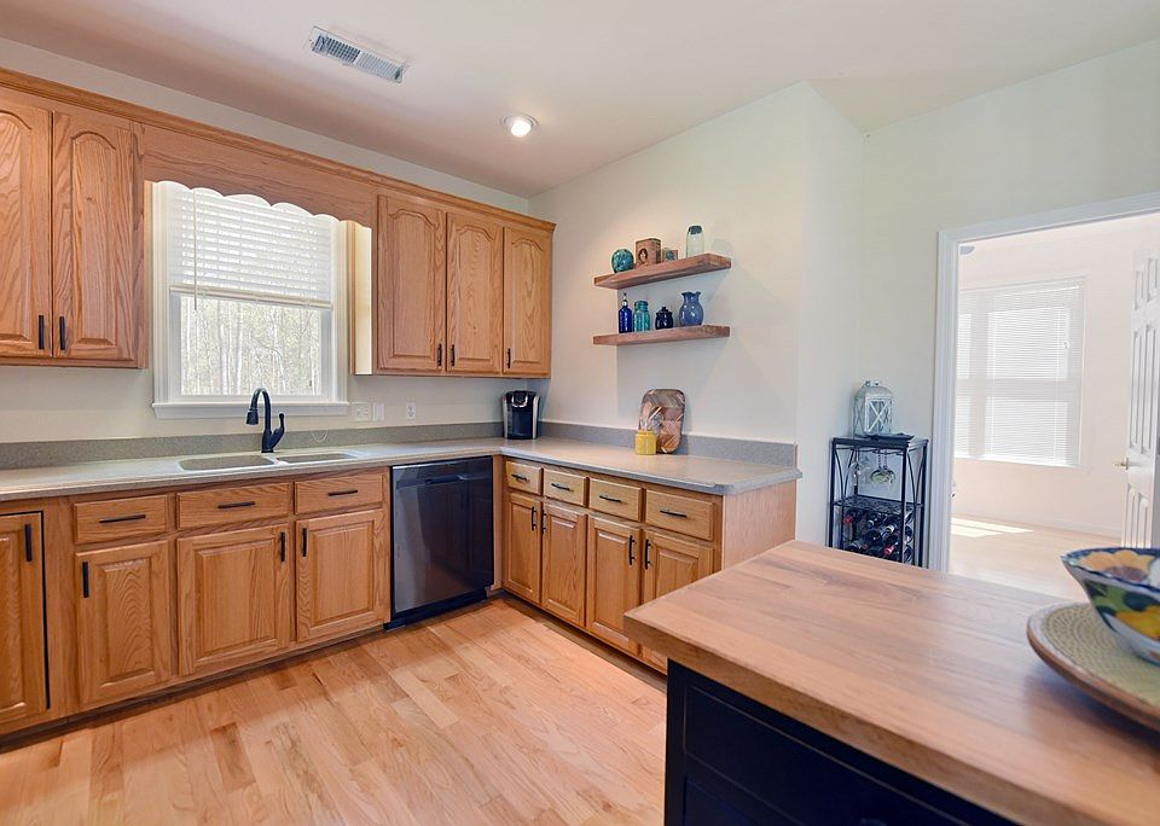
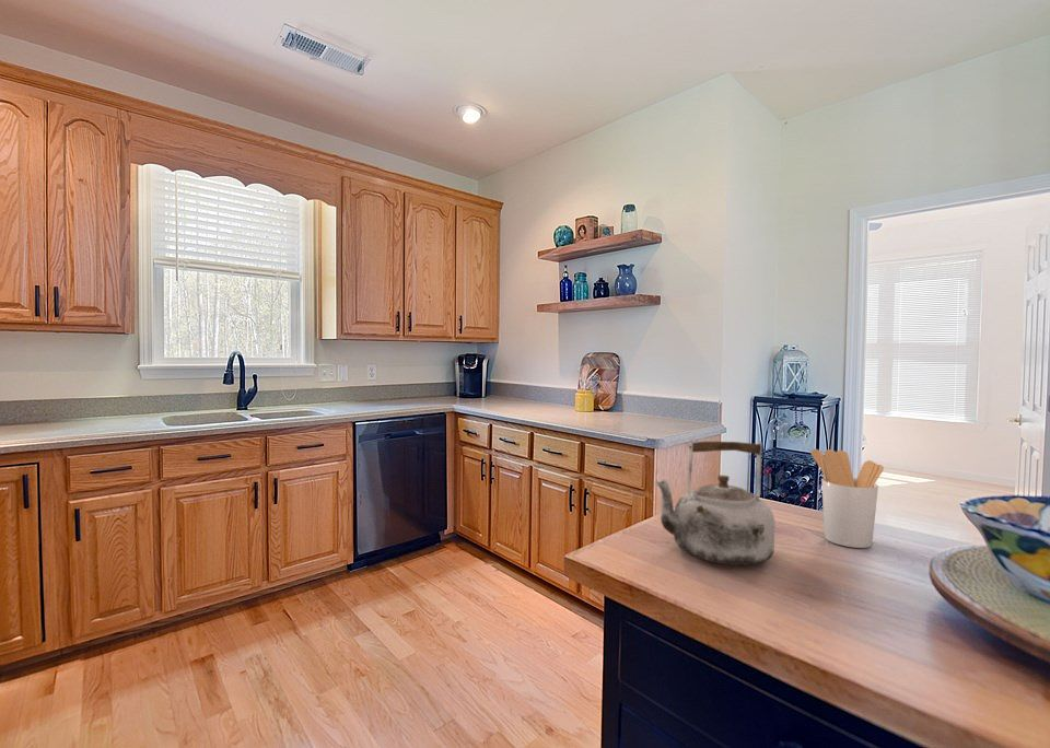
+ kettle (711, 496)
+ utensil holder (841, 493)
